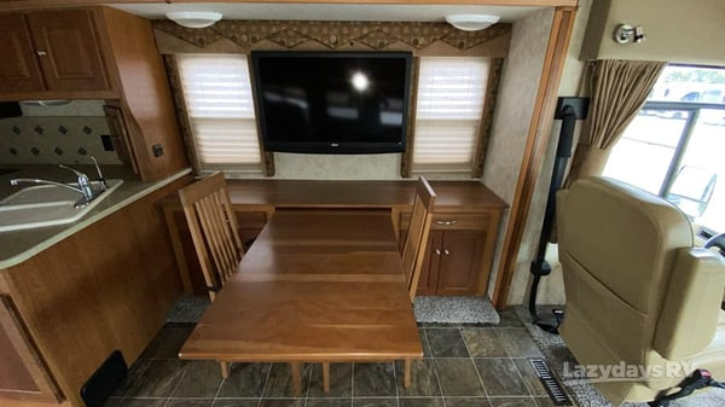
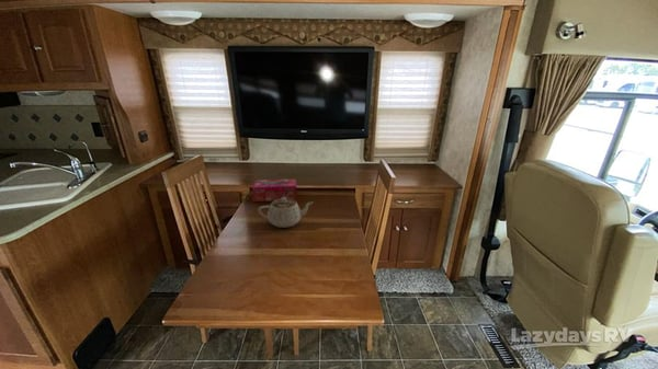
+ tissue box (275, 189)
+ teapot (285, 210)
